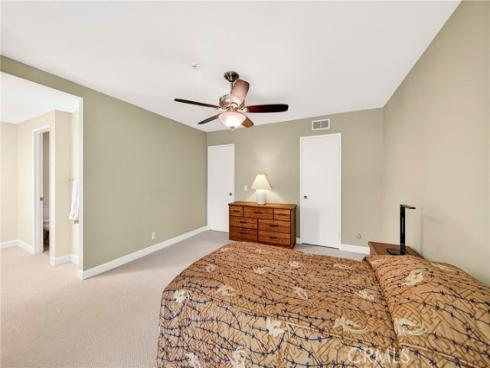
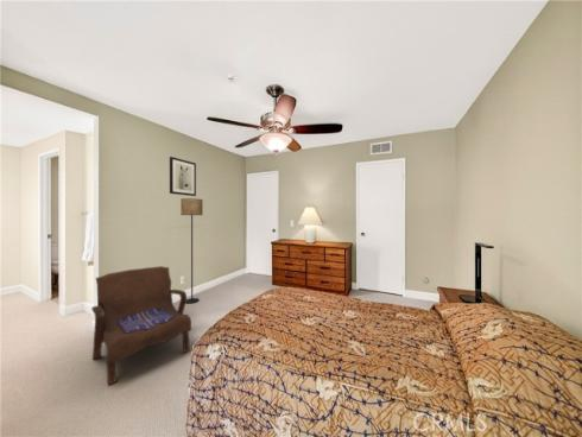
+ armchair (144, 312)
+ wall art (183, 177)
+ floor lamp (191, 249)
